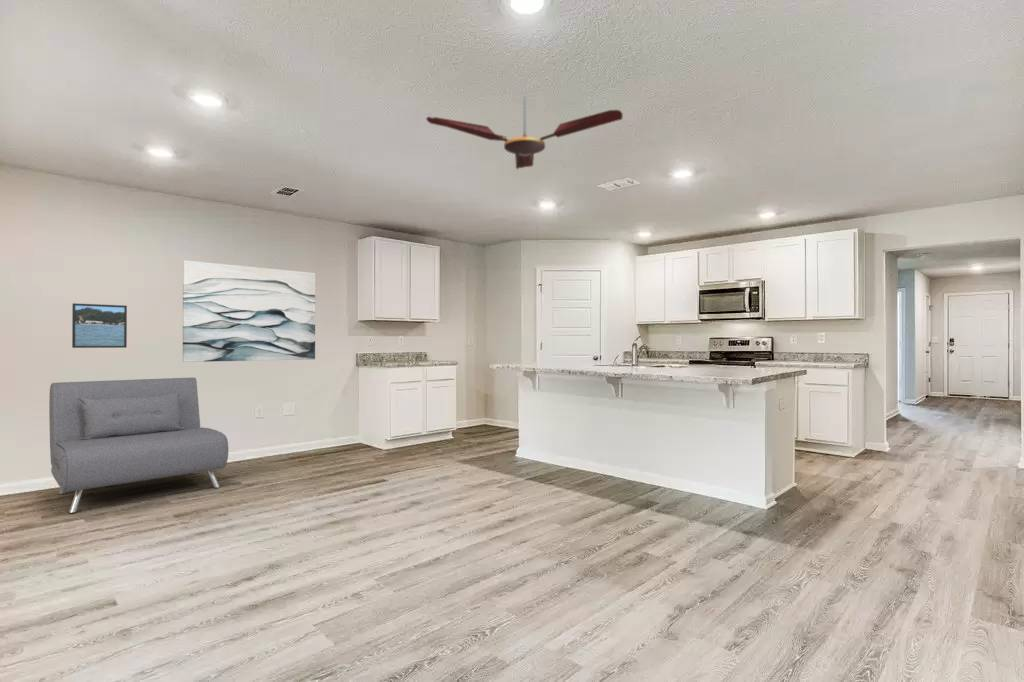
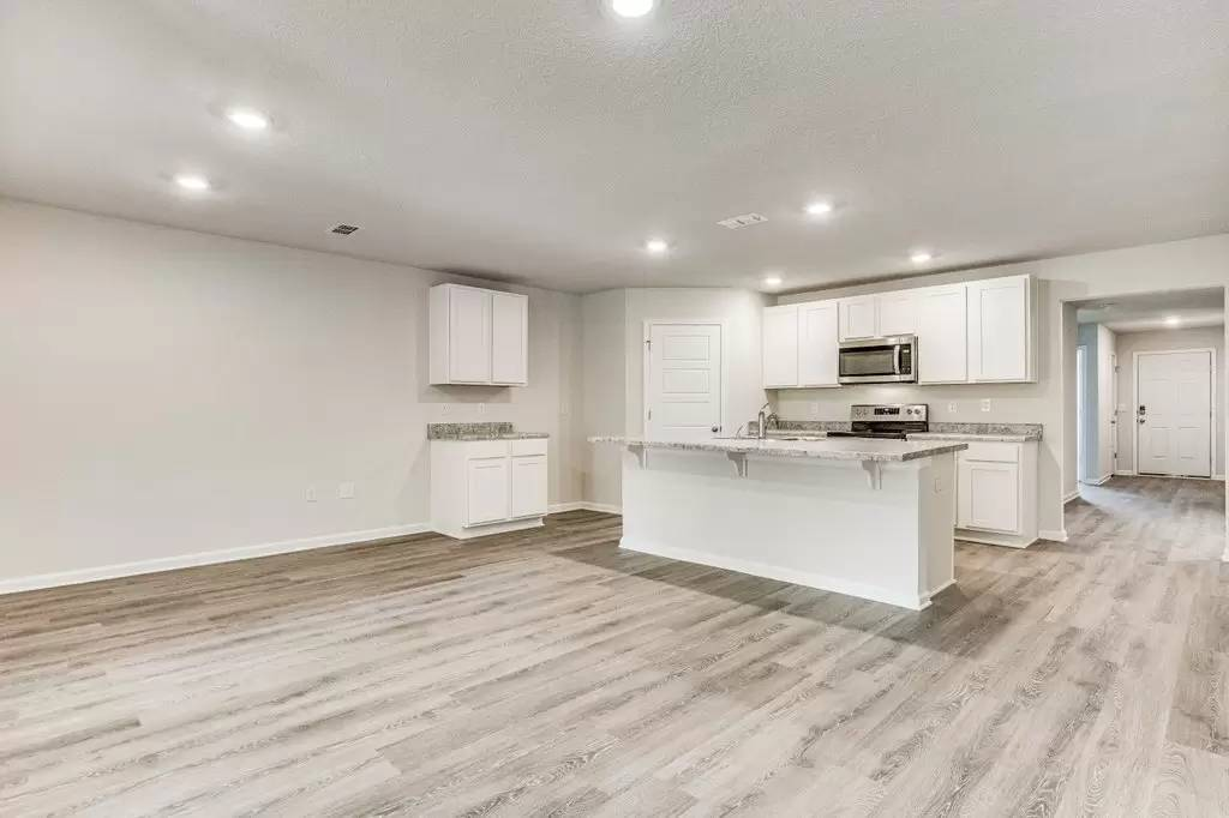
- wall art (254, 313)
- sofa (138, 435)
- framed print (100, 326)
- ceiling fan (523, 133)
